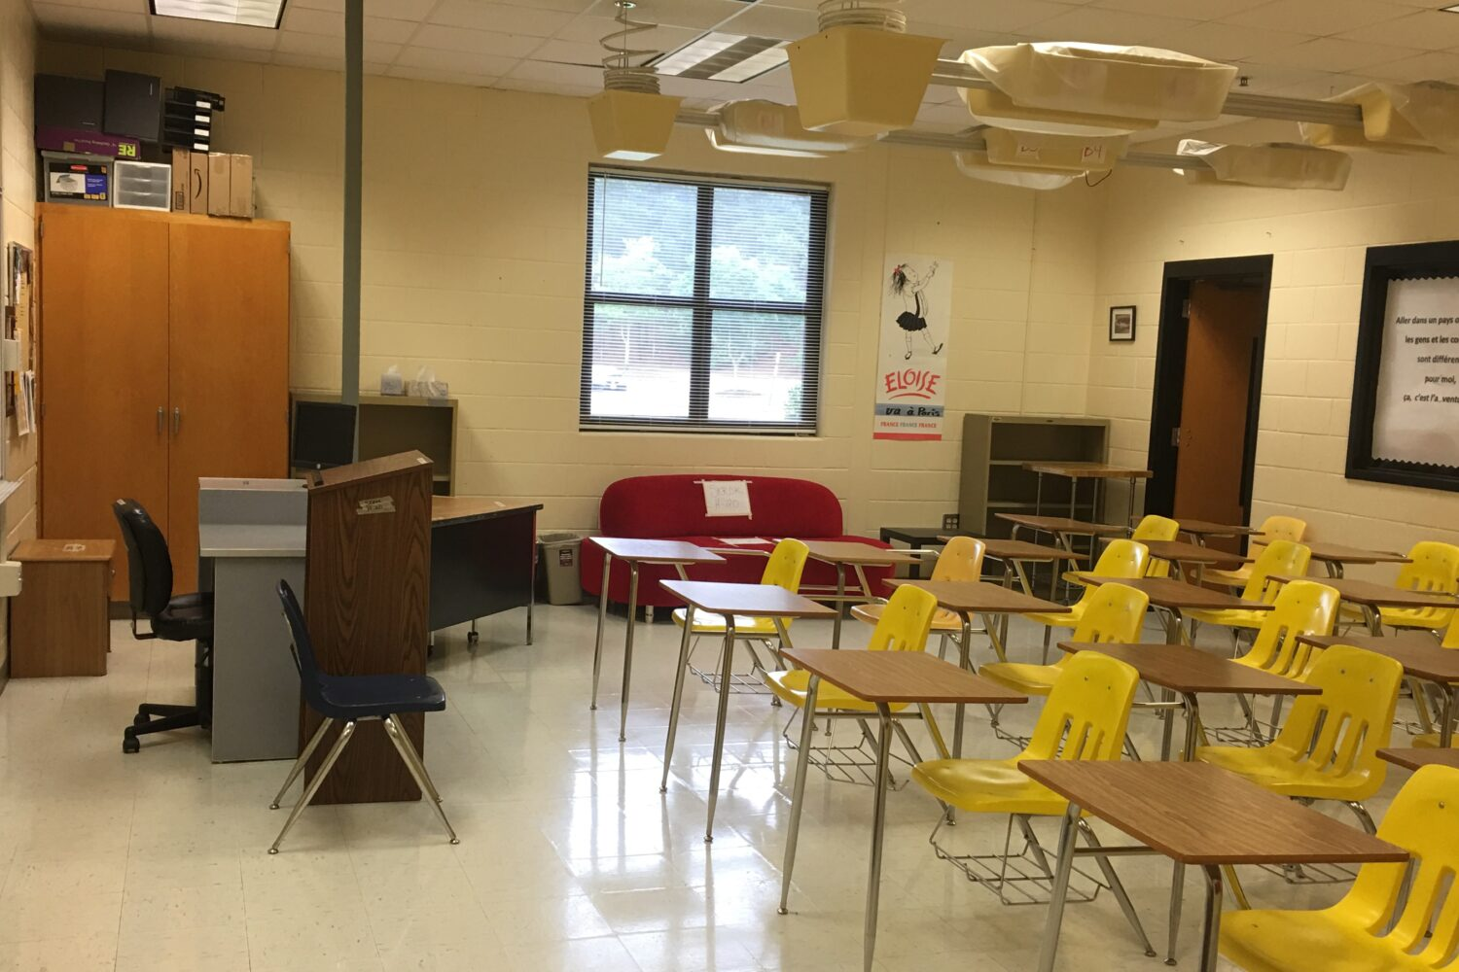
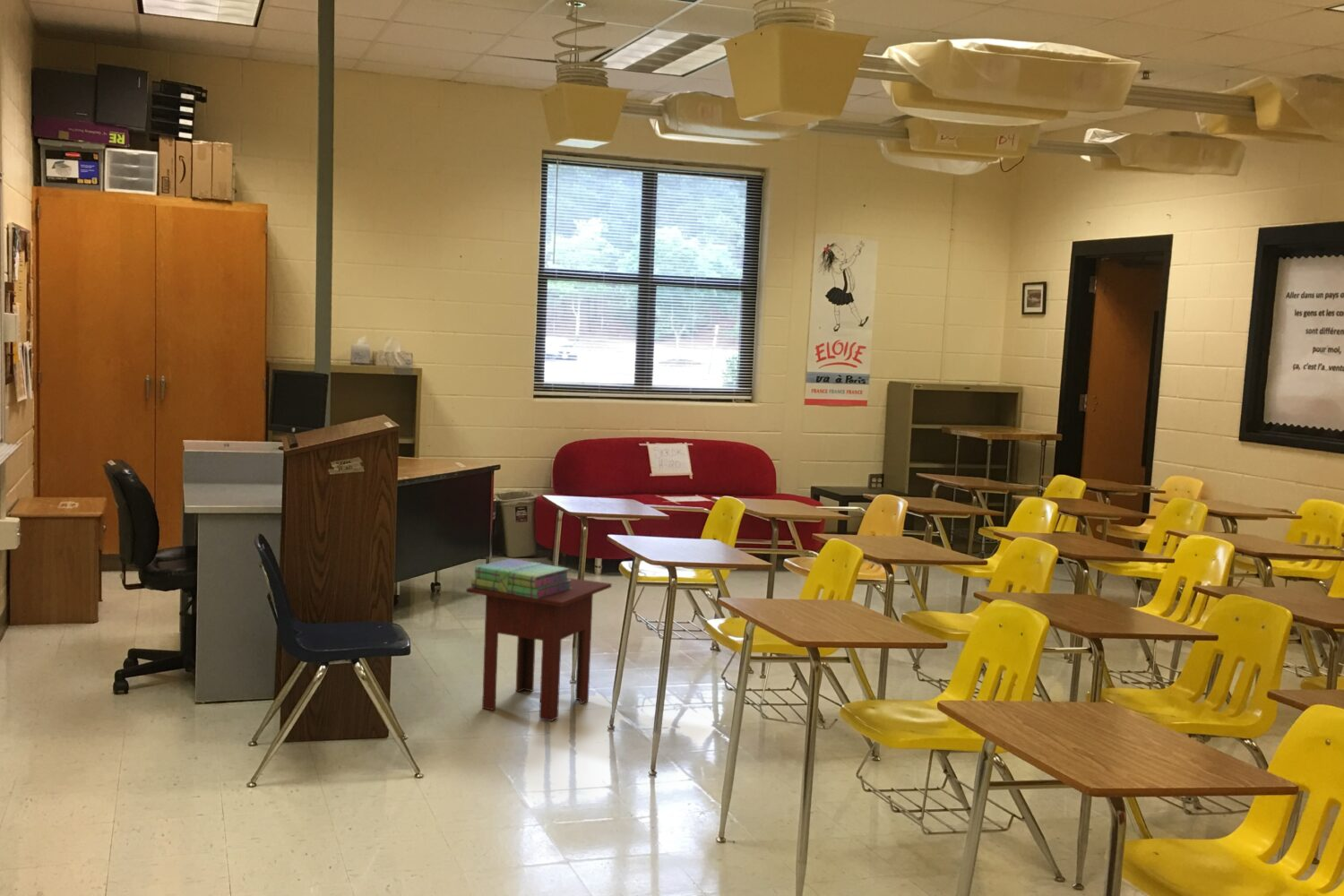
+ side table (534, 645)
+ stack of books (521, 577)
